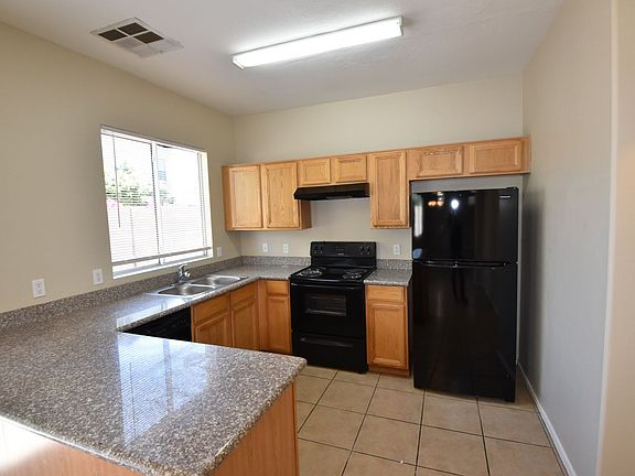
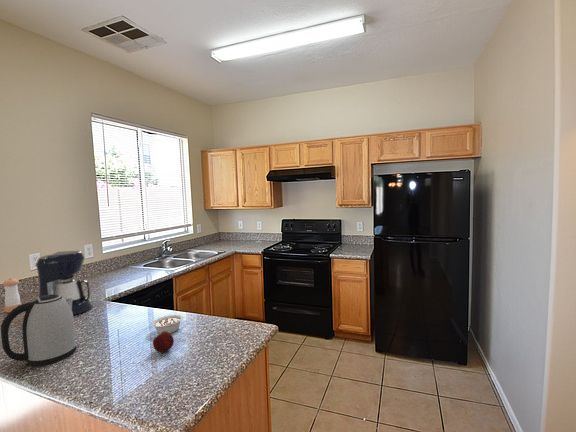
+ coffee maker (63, 282)
+ kettle (40, 328)
+ apple (163, 341)
+ pepper shaker (11, 294)
+ legume (169, 323)
